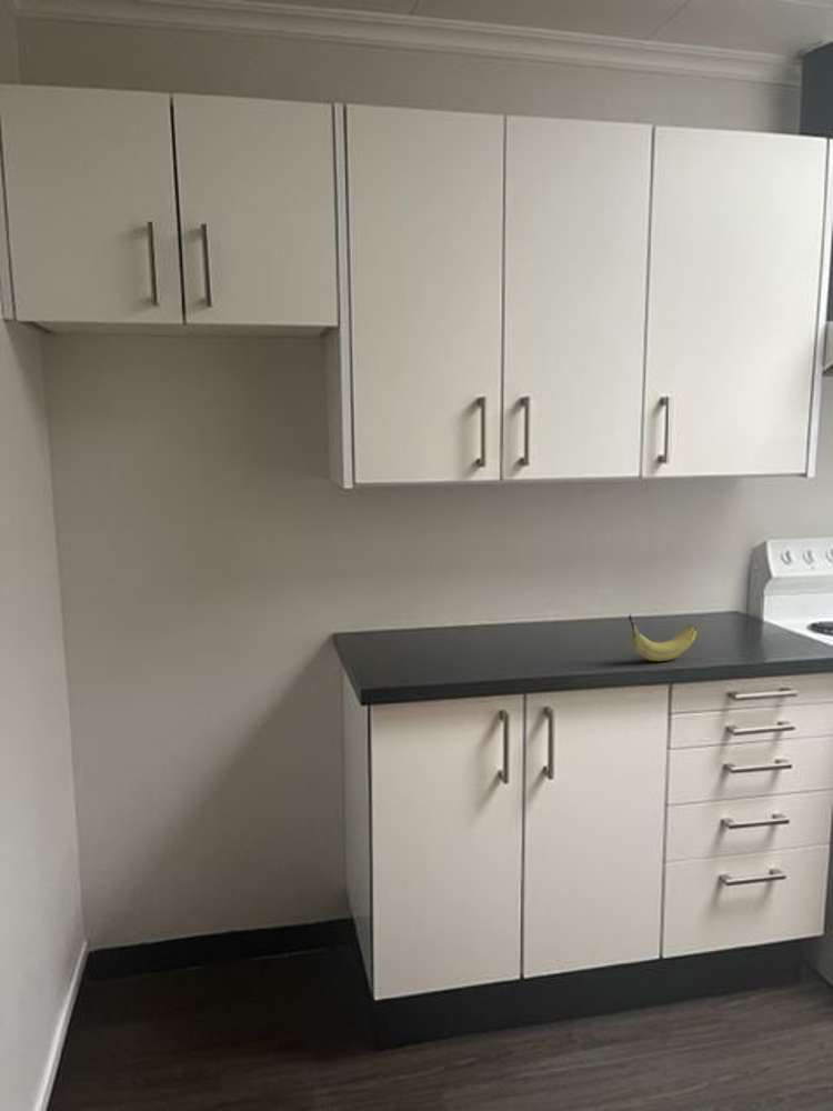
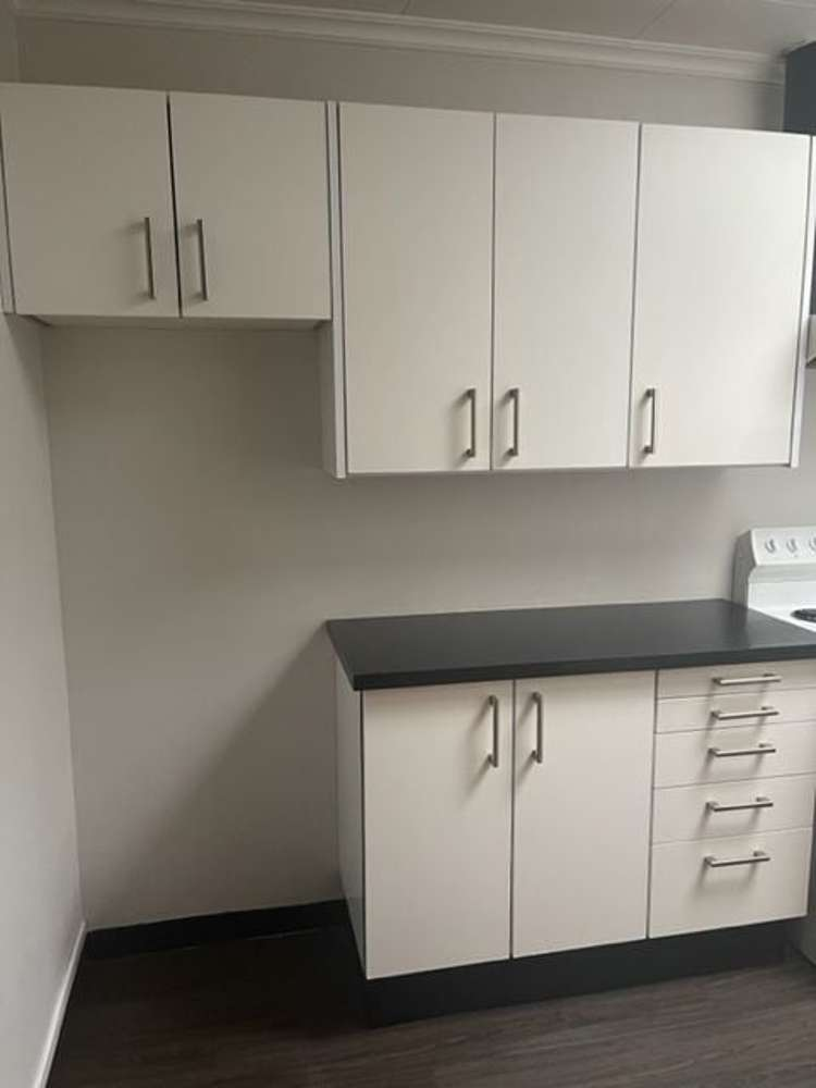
- fruit (662, 642)
